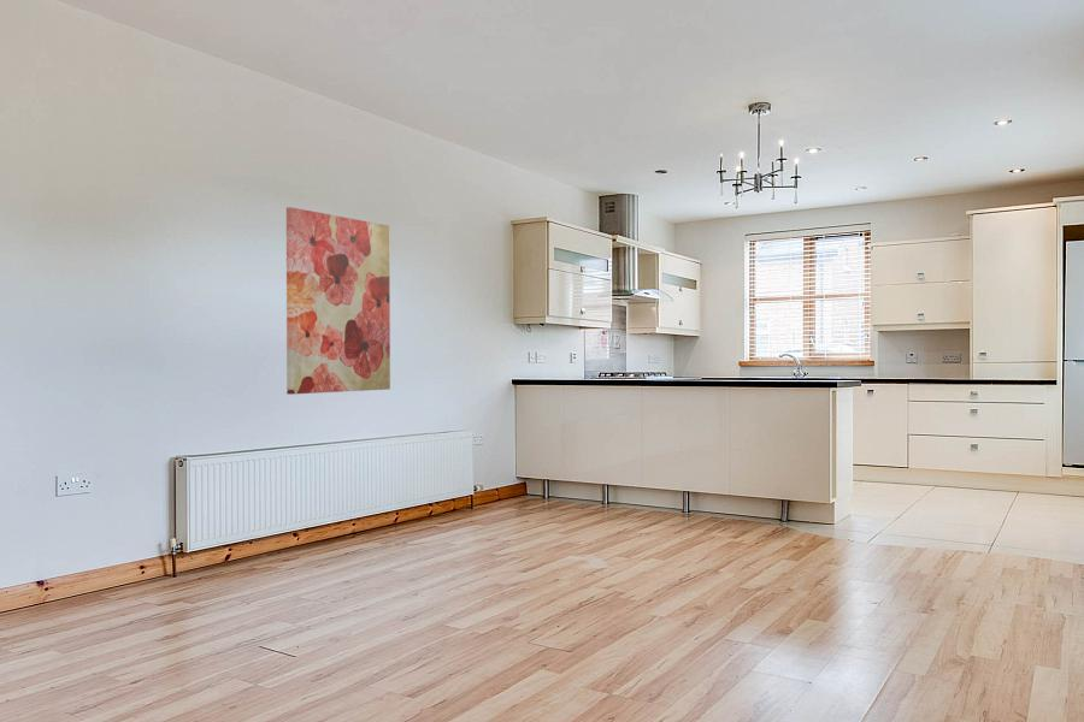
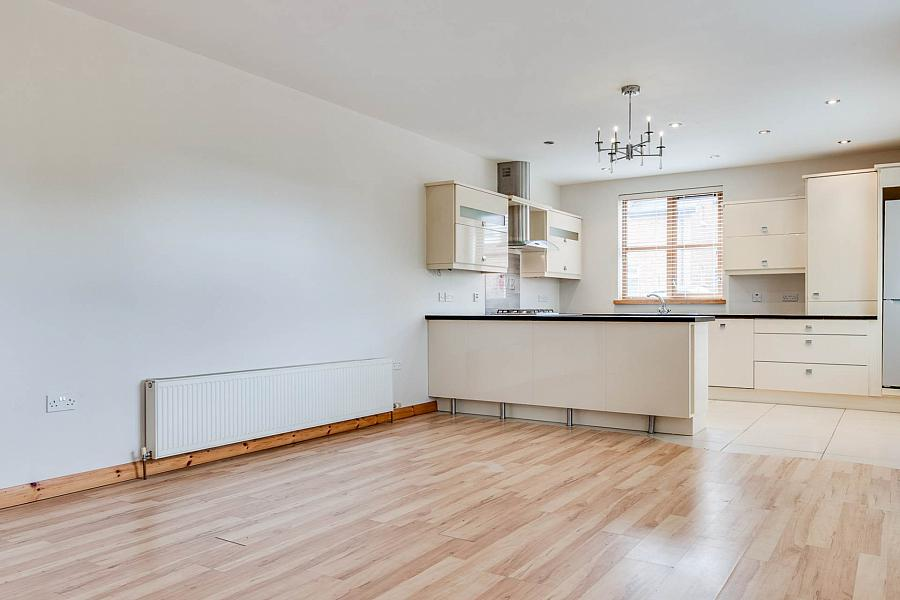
- wall art (341, 304)
